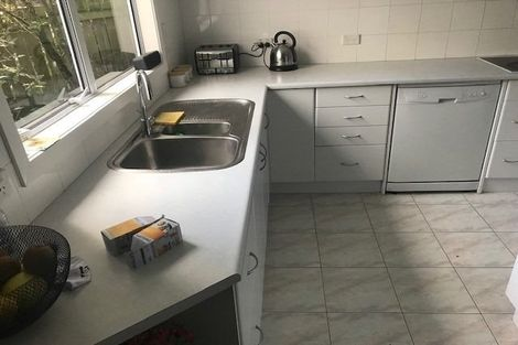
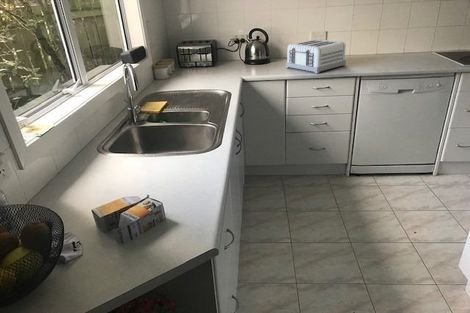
+ toaster (313, 55)
